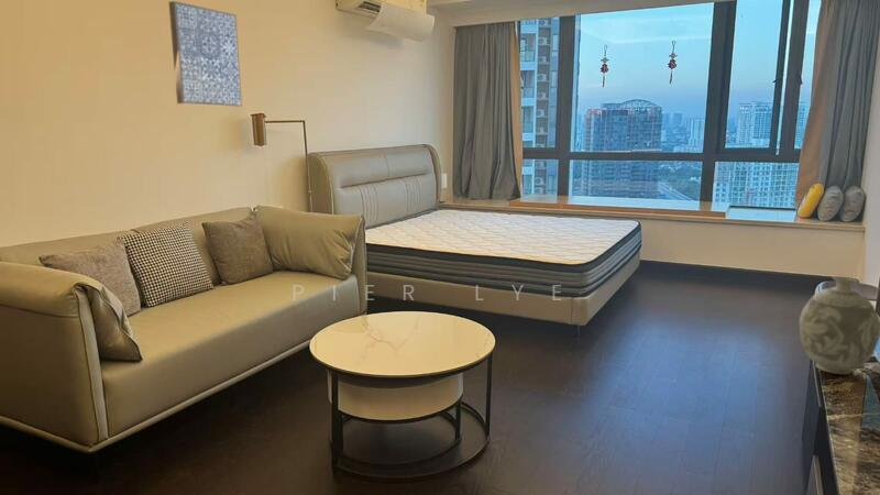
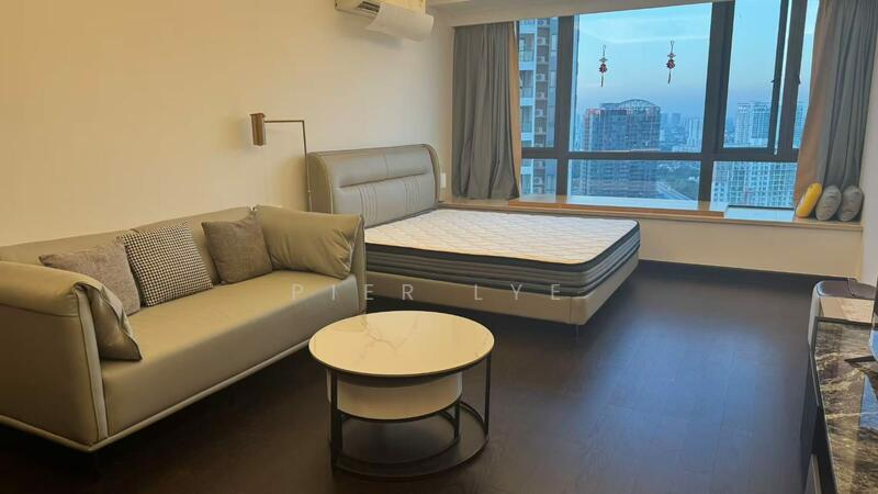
- decorative vase (838, 323)
- wall art (207, 57)
